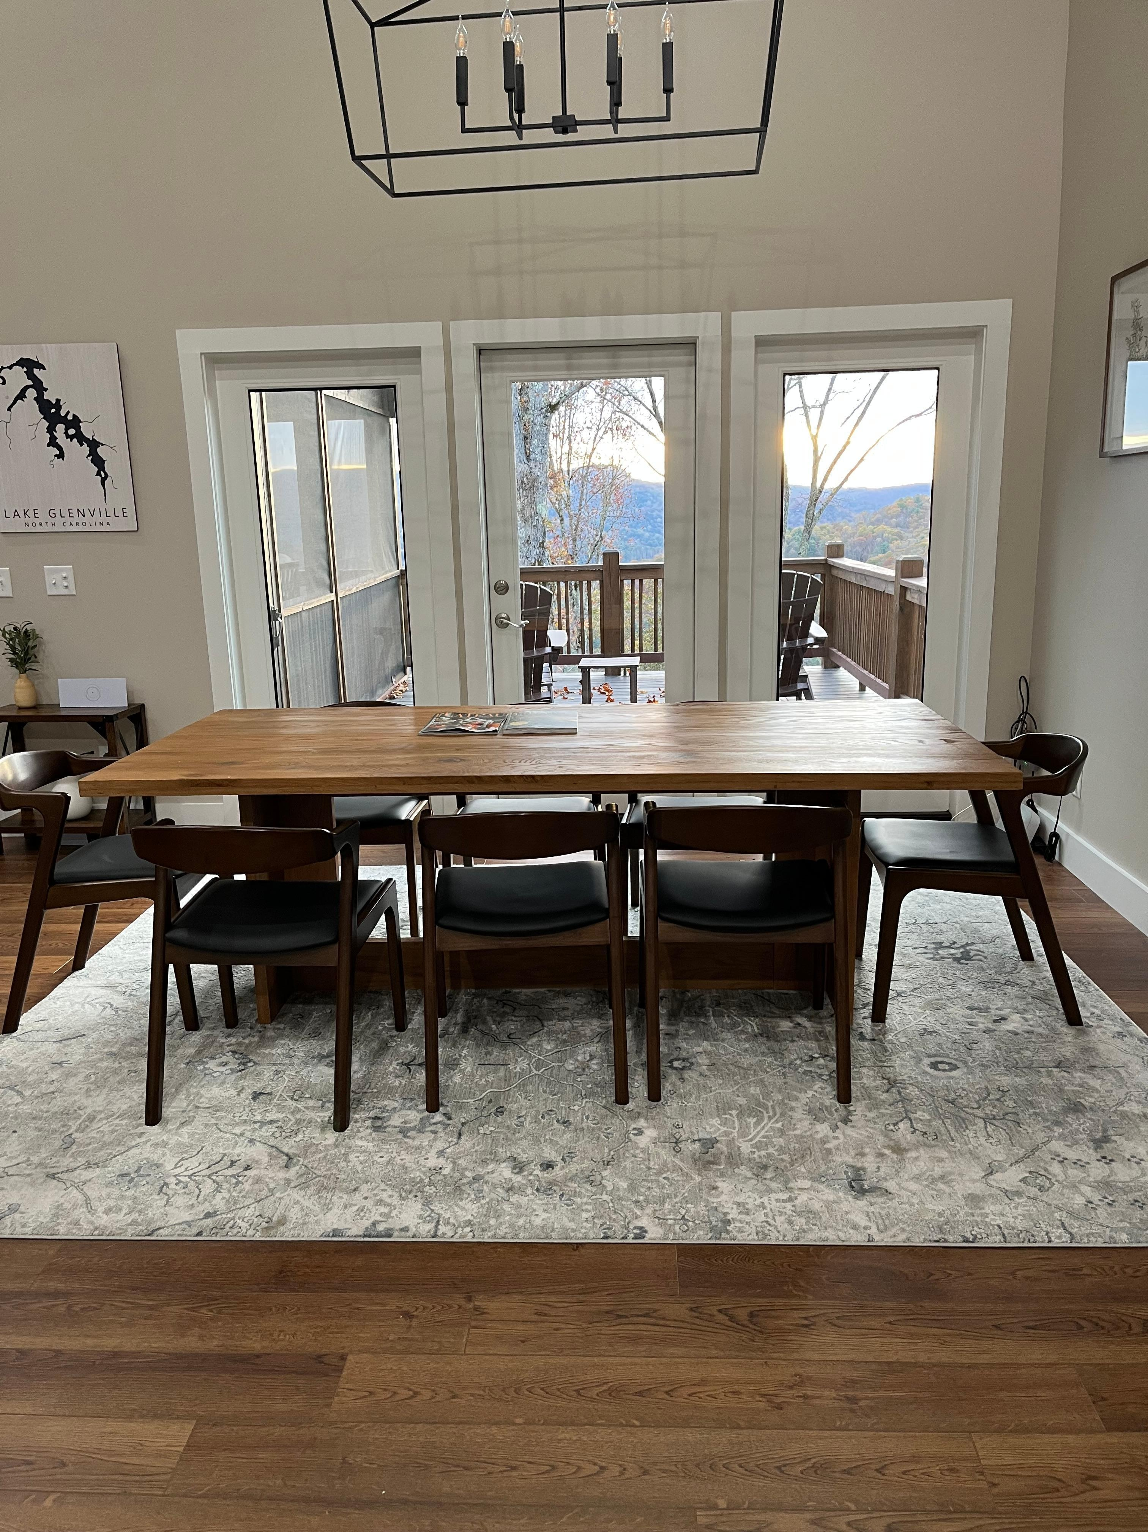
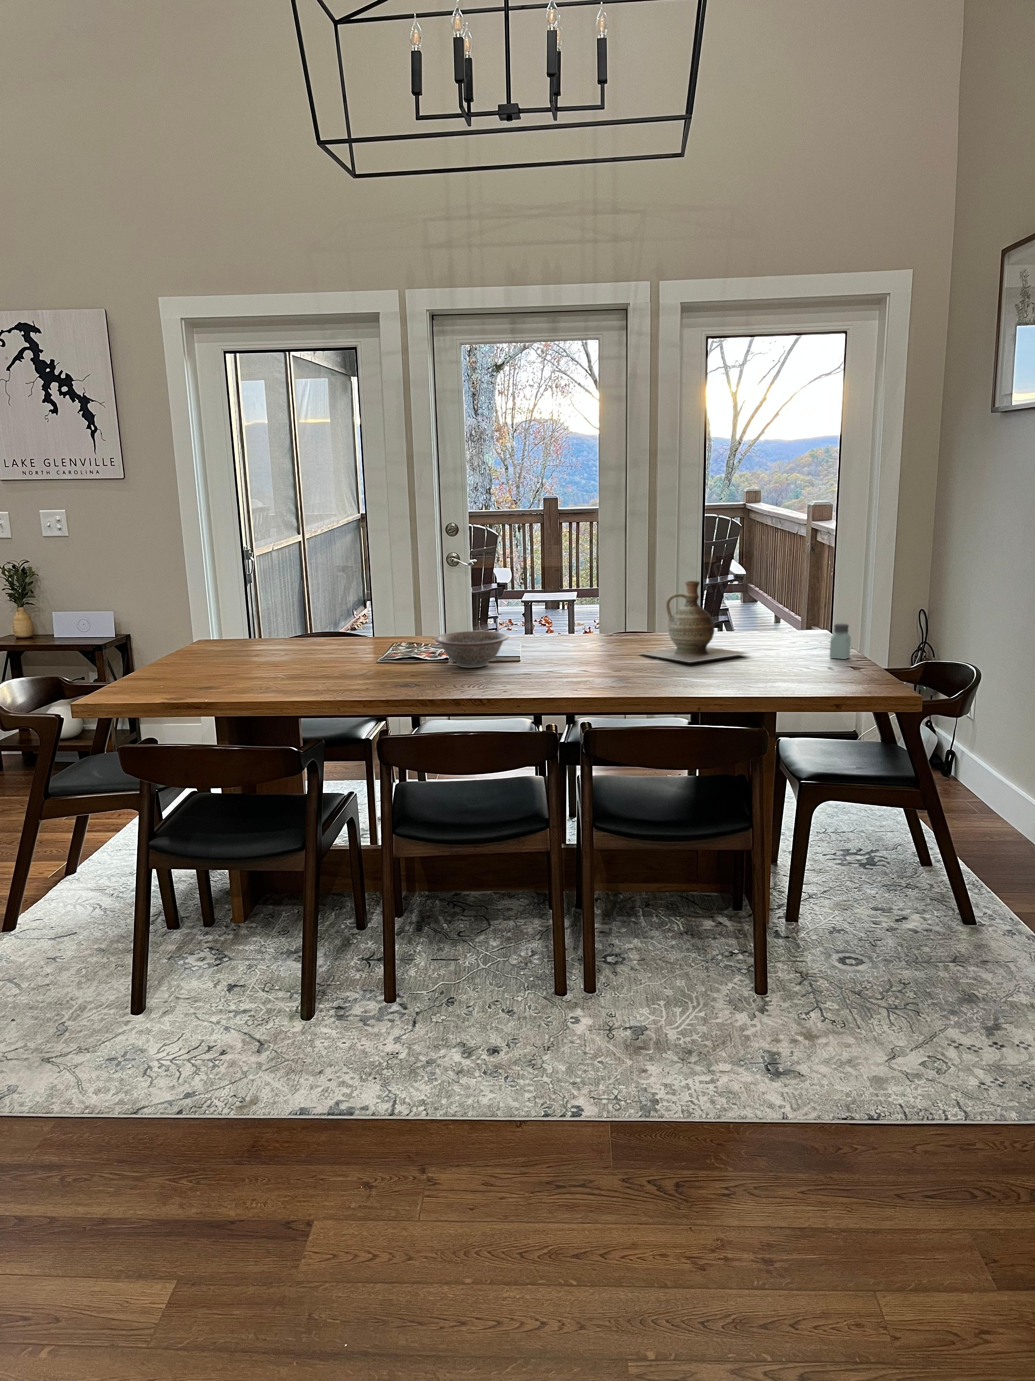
+ ceramic jug (695, 619)
+ decorative bowl (472, 650)
+ saltshaker (840, 640)
